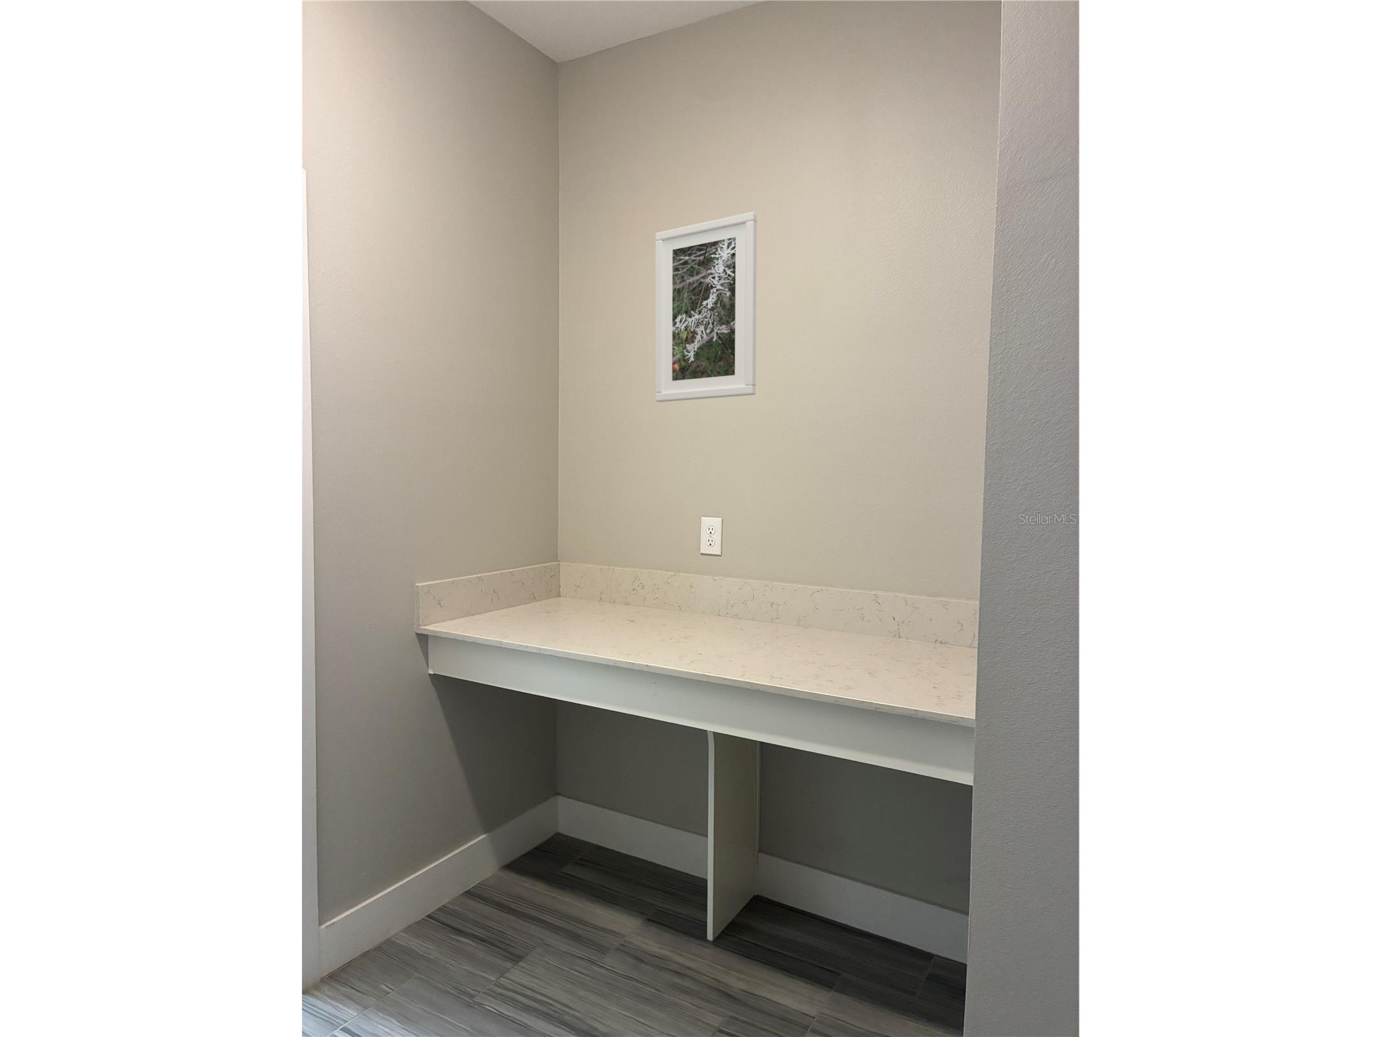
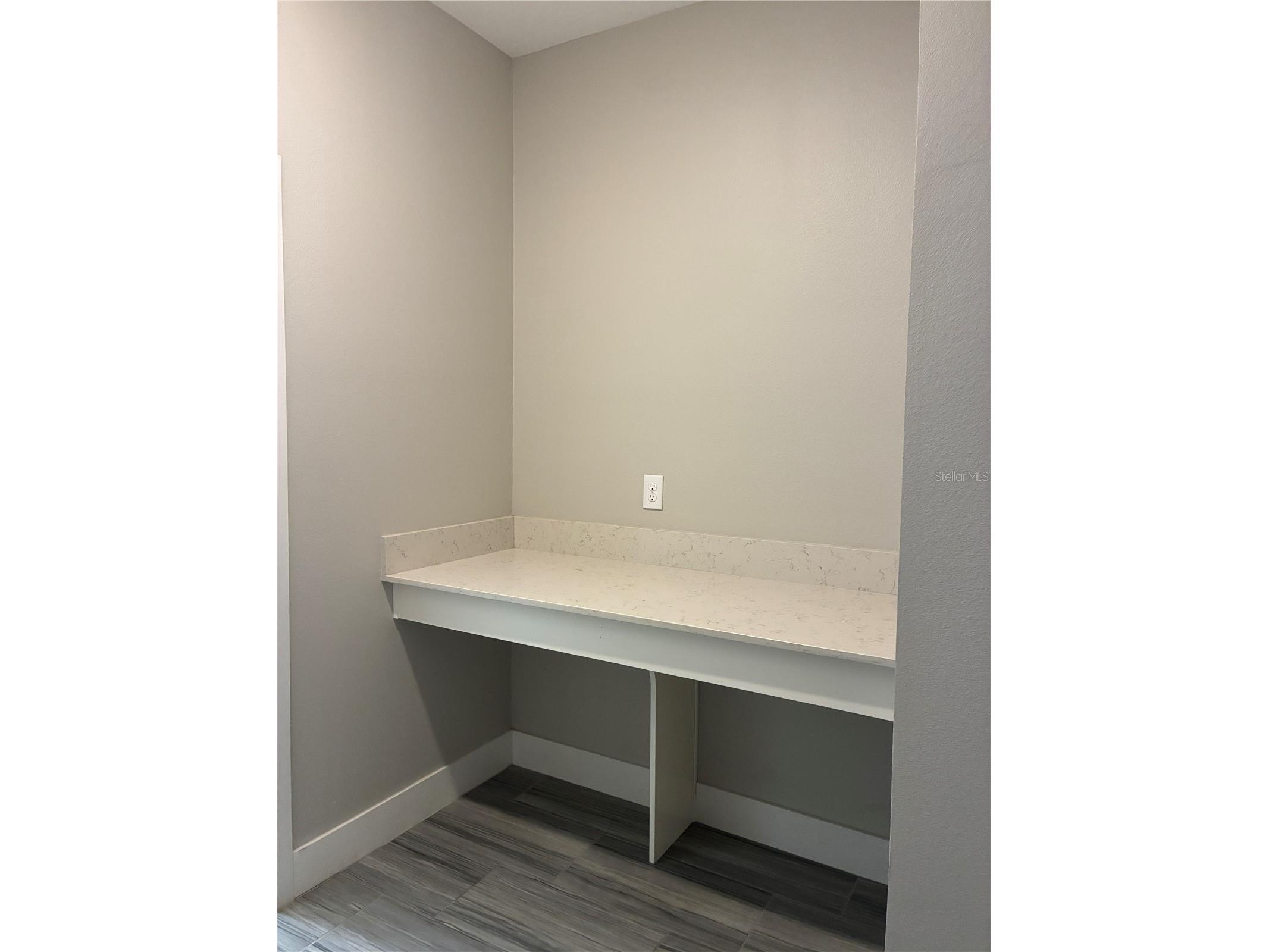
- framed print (704, 312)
